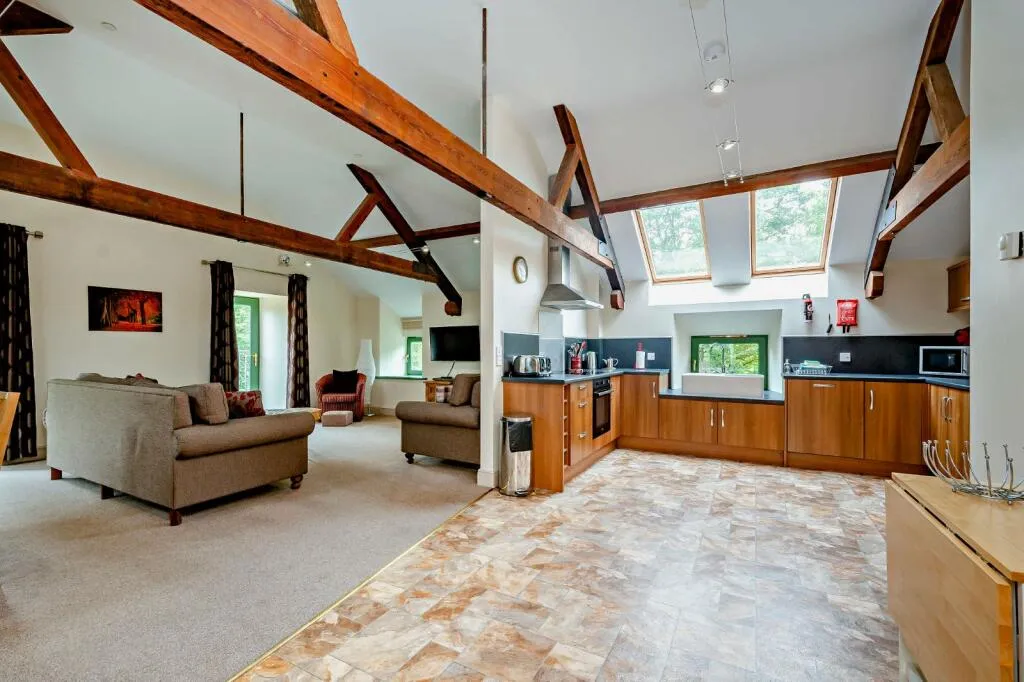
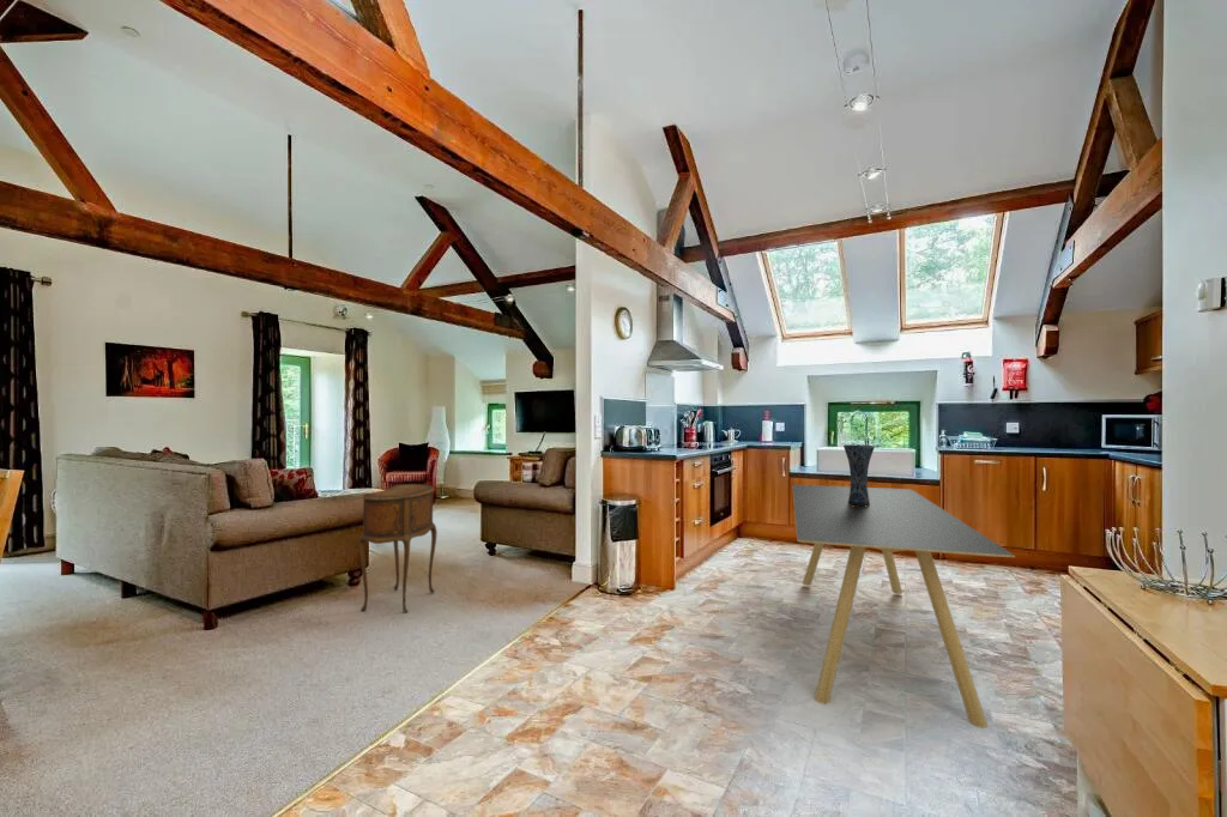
+ dining table (859, 571)
+ side table (404, 545)
+ vase (858, 474)
